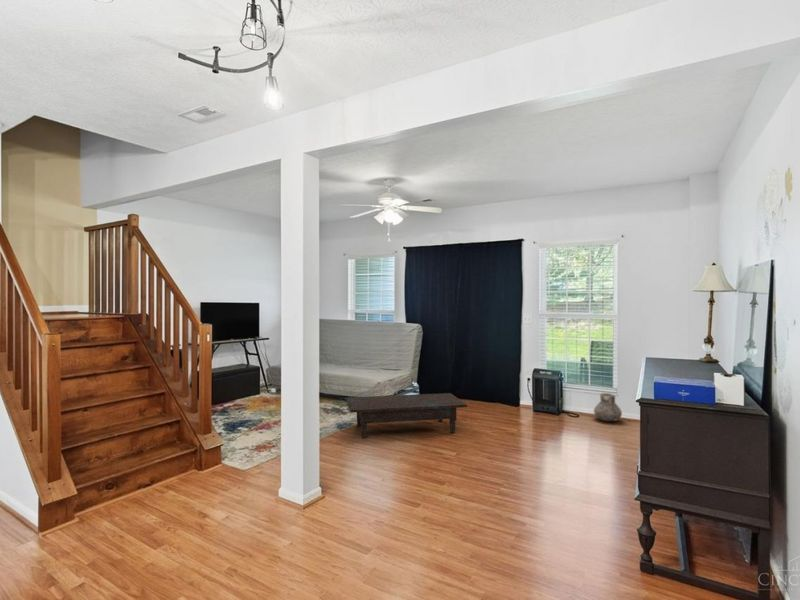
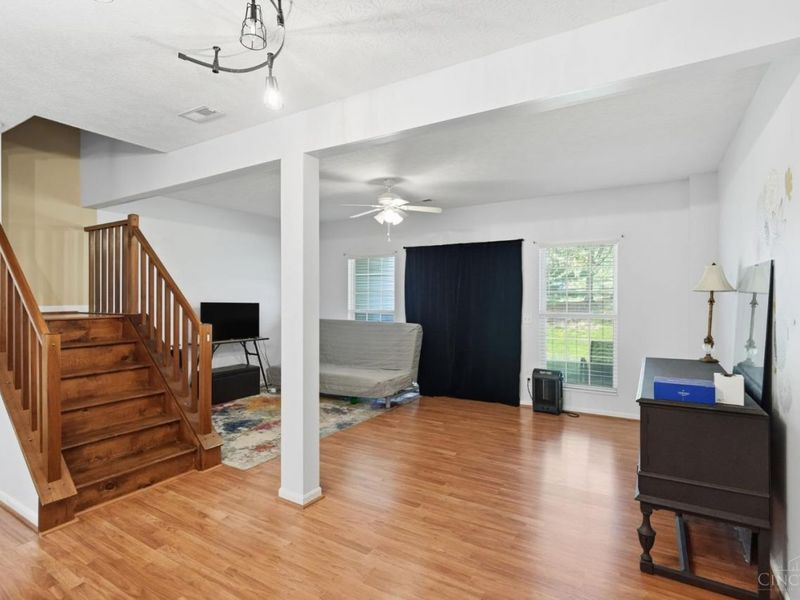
- coffee table (404, 415)
- vase (607, 407)
